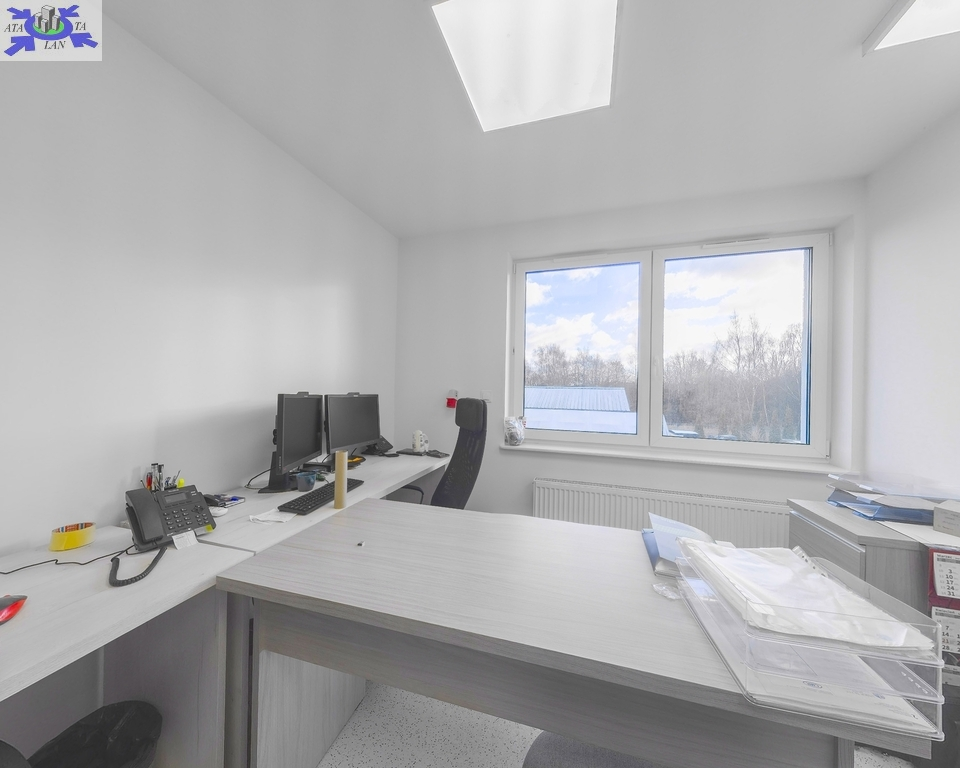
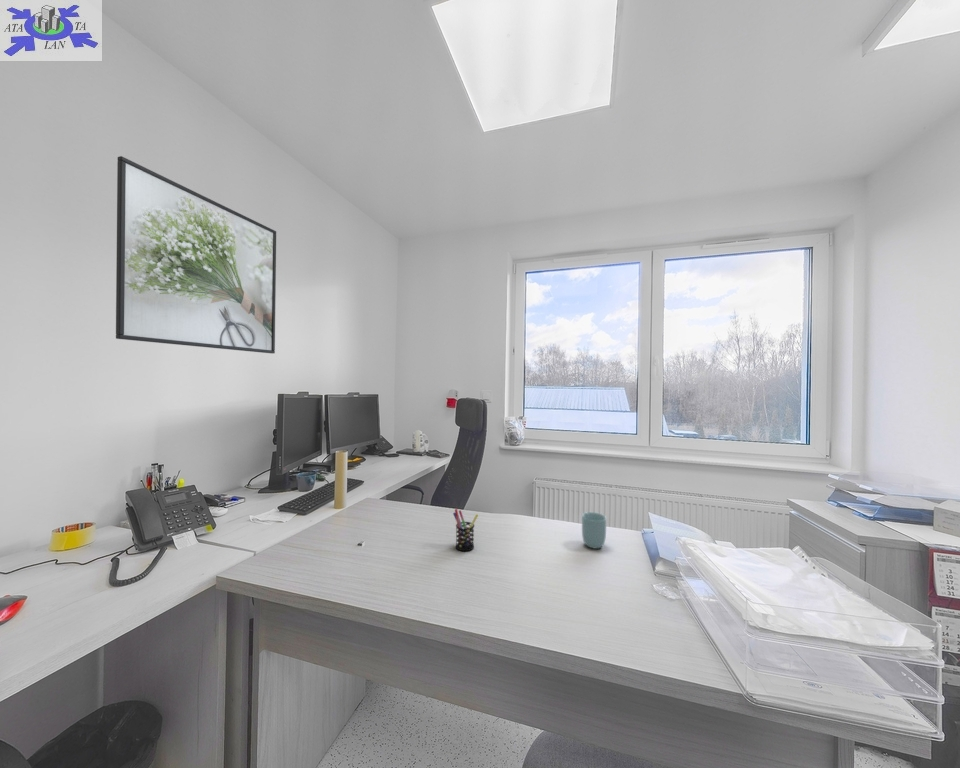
+ pen holder (463, 529)
+ cup (593, 531)
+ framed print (211, 274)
